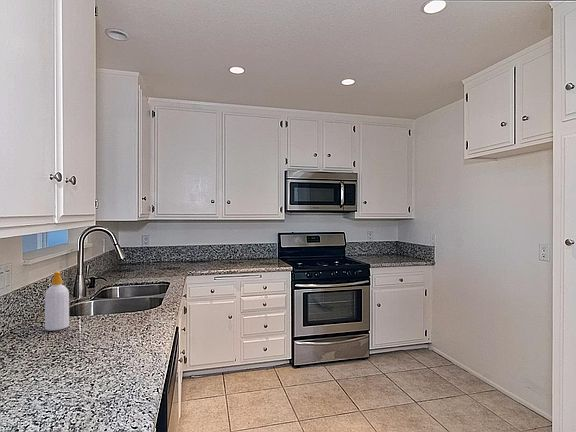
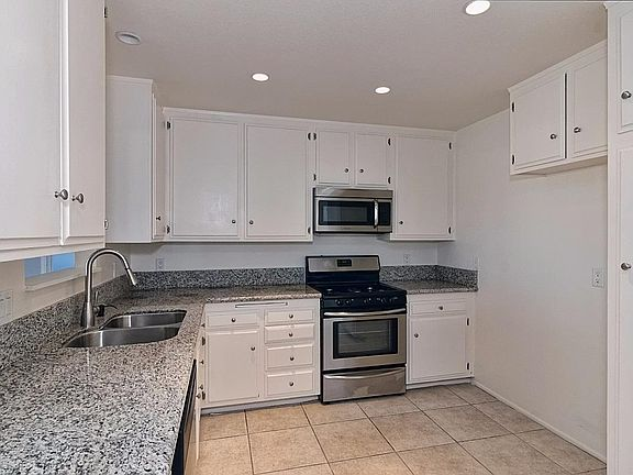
- soap bottle (57, 299)
